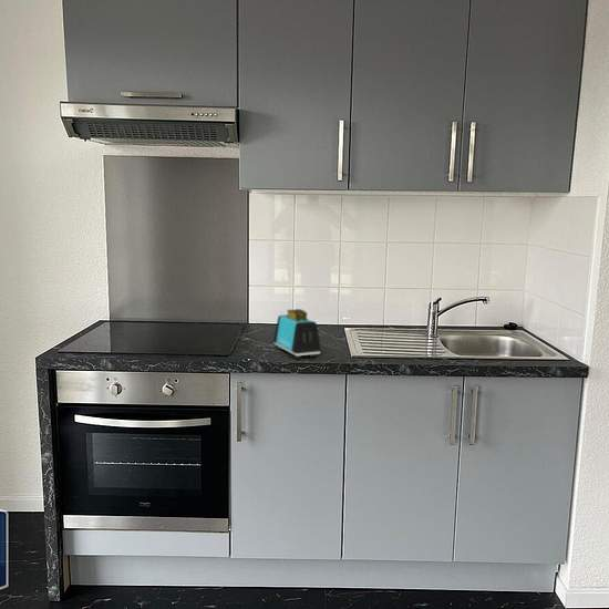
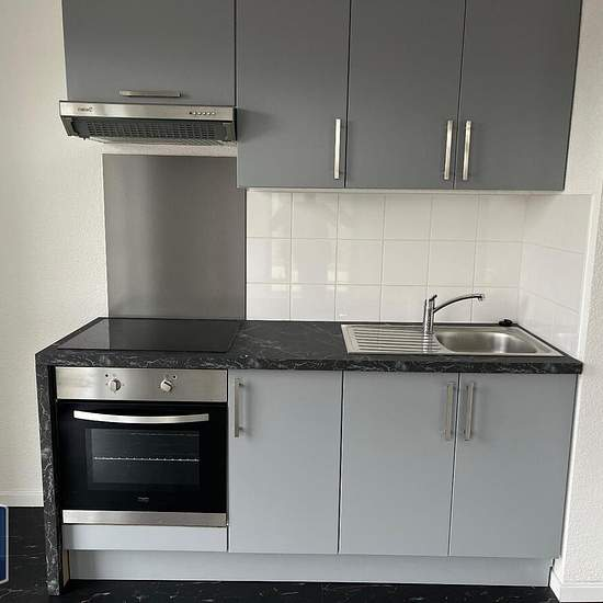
- toaster (296, 331)
